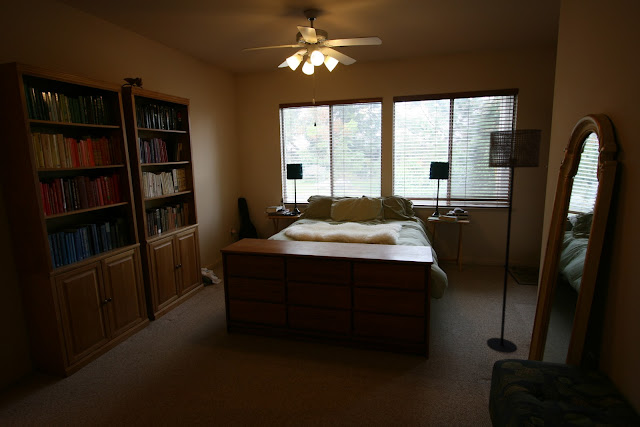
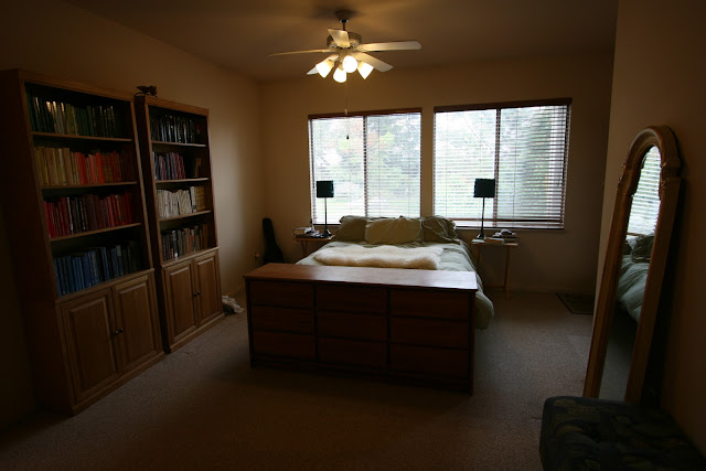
- floor lamp (508, 243)
